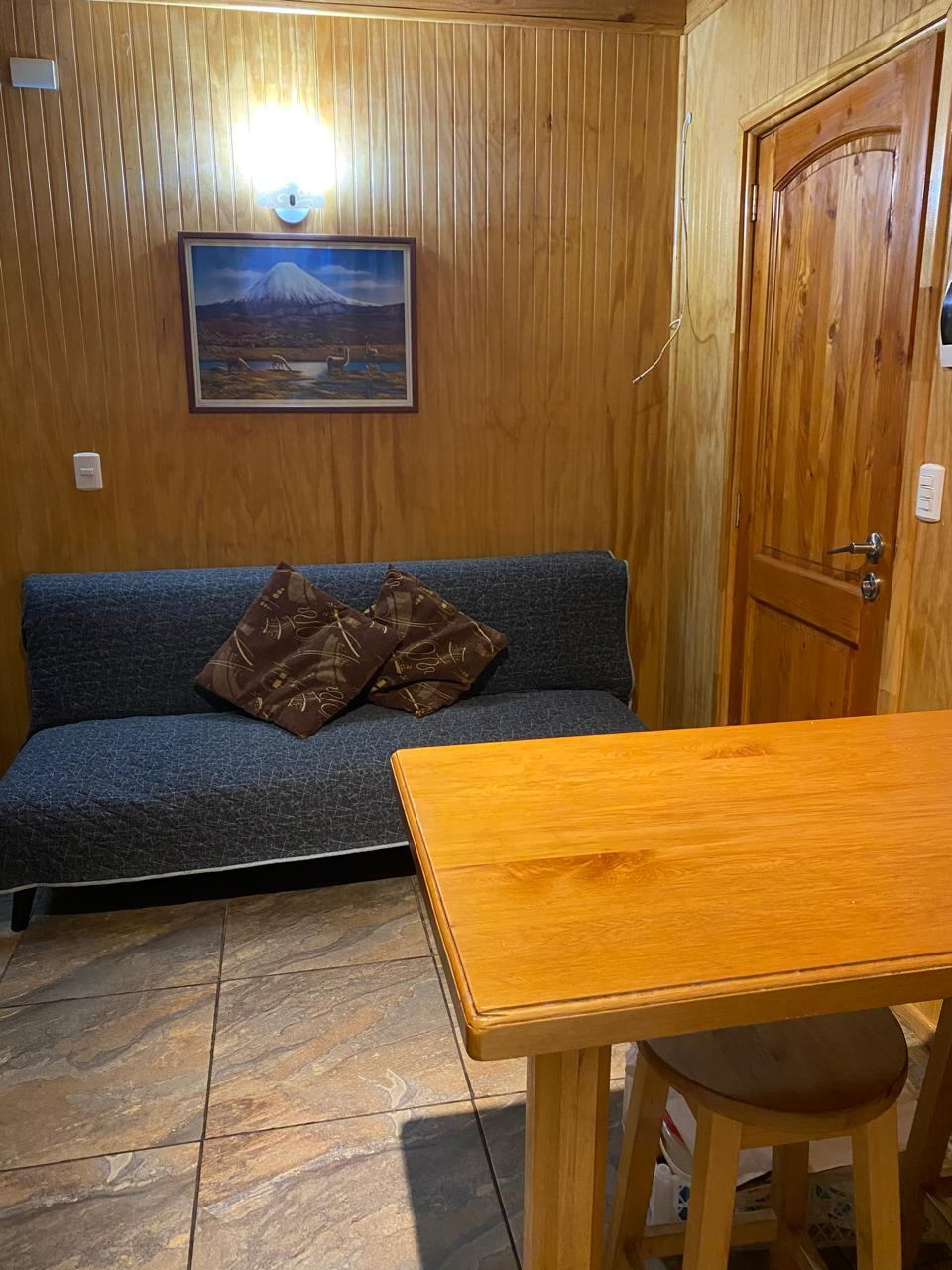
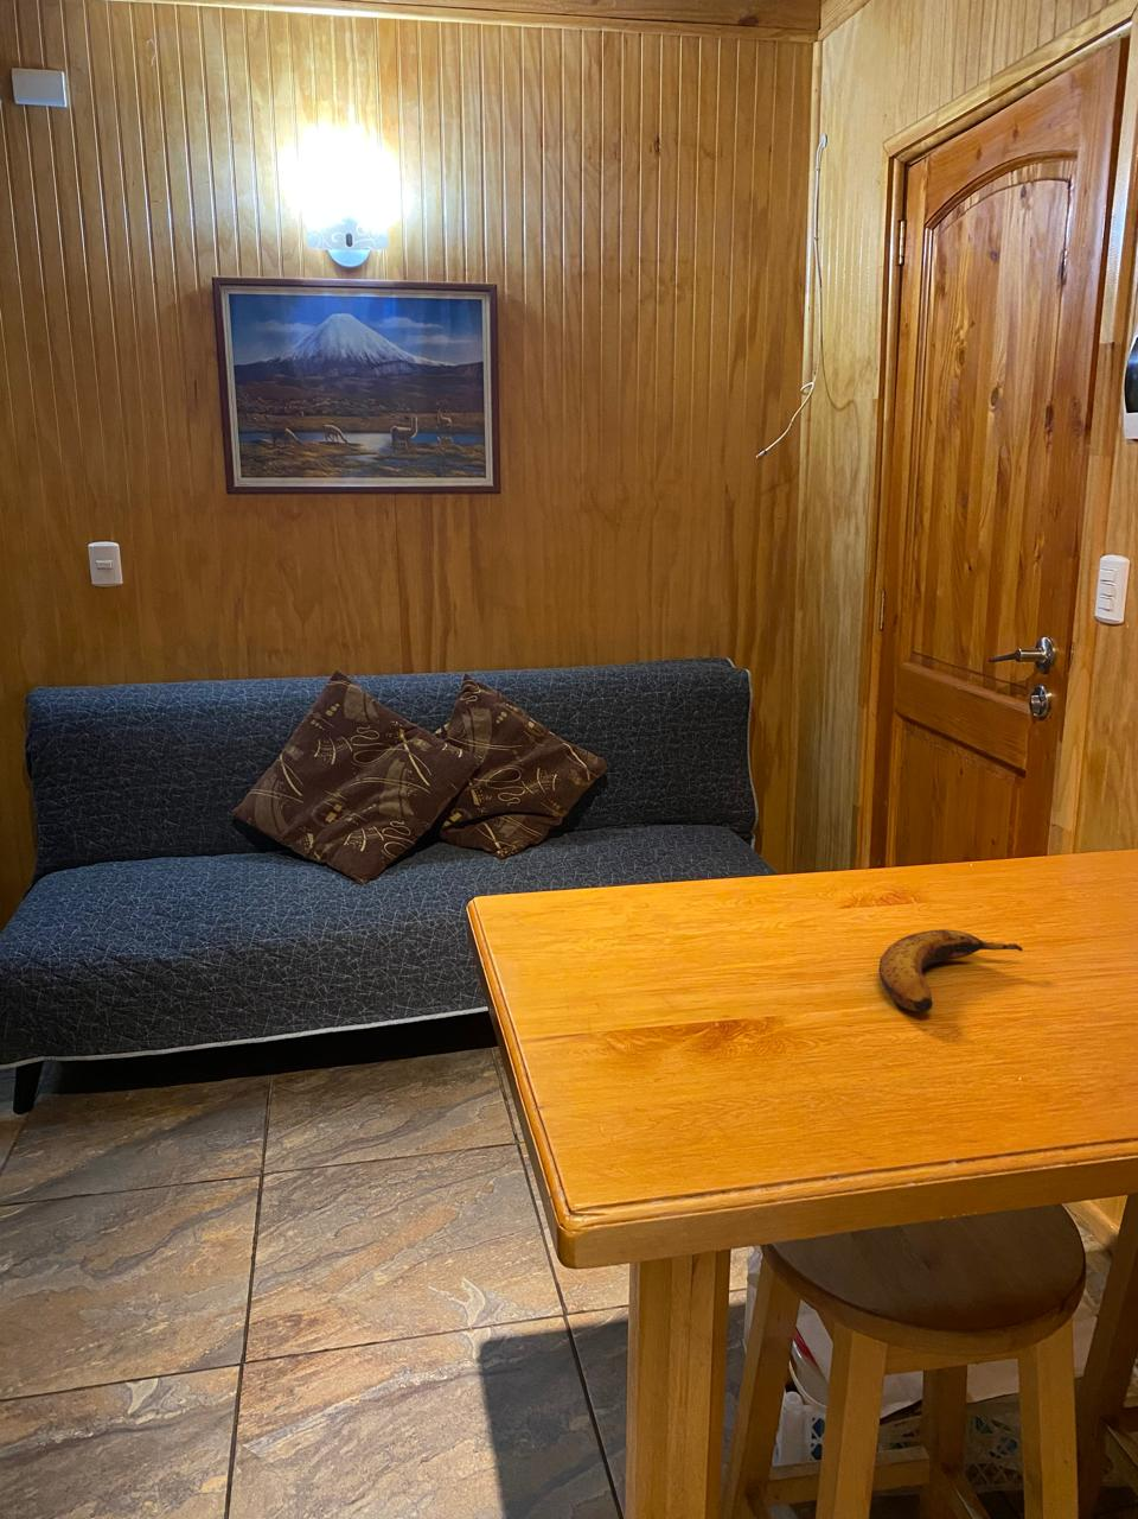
+ banana (937, 962)
